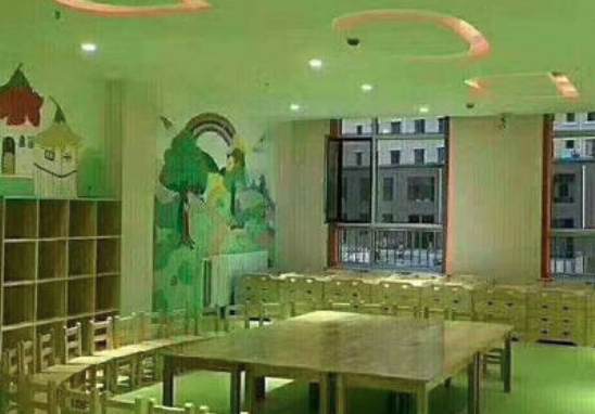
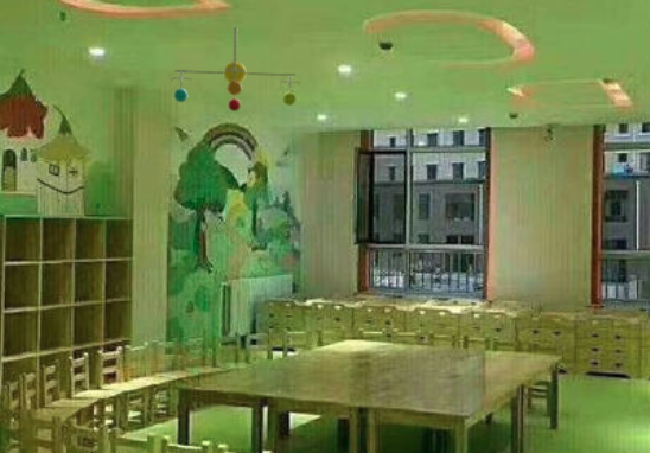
+ mobile (235, 65)
